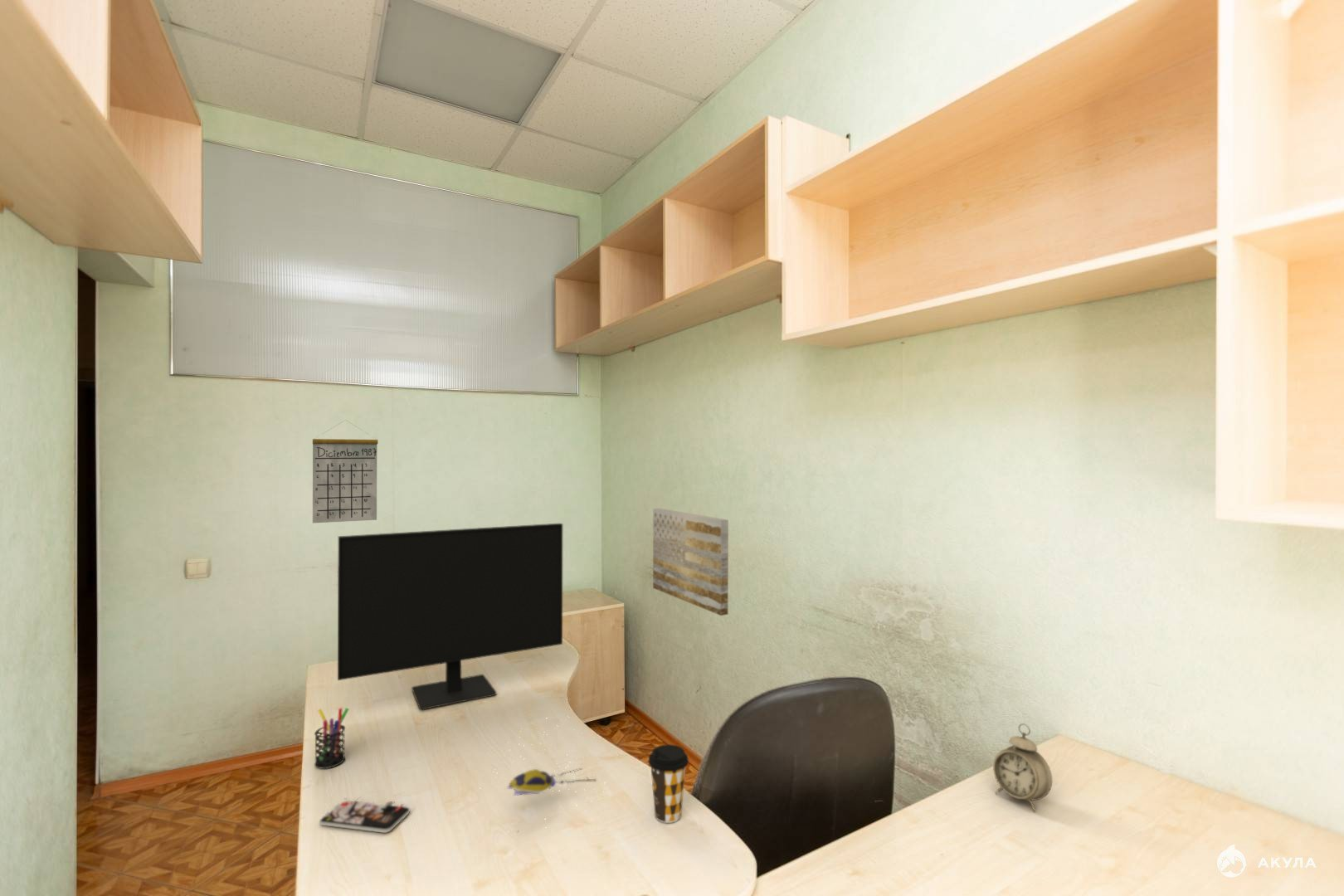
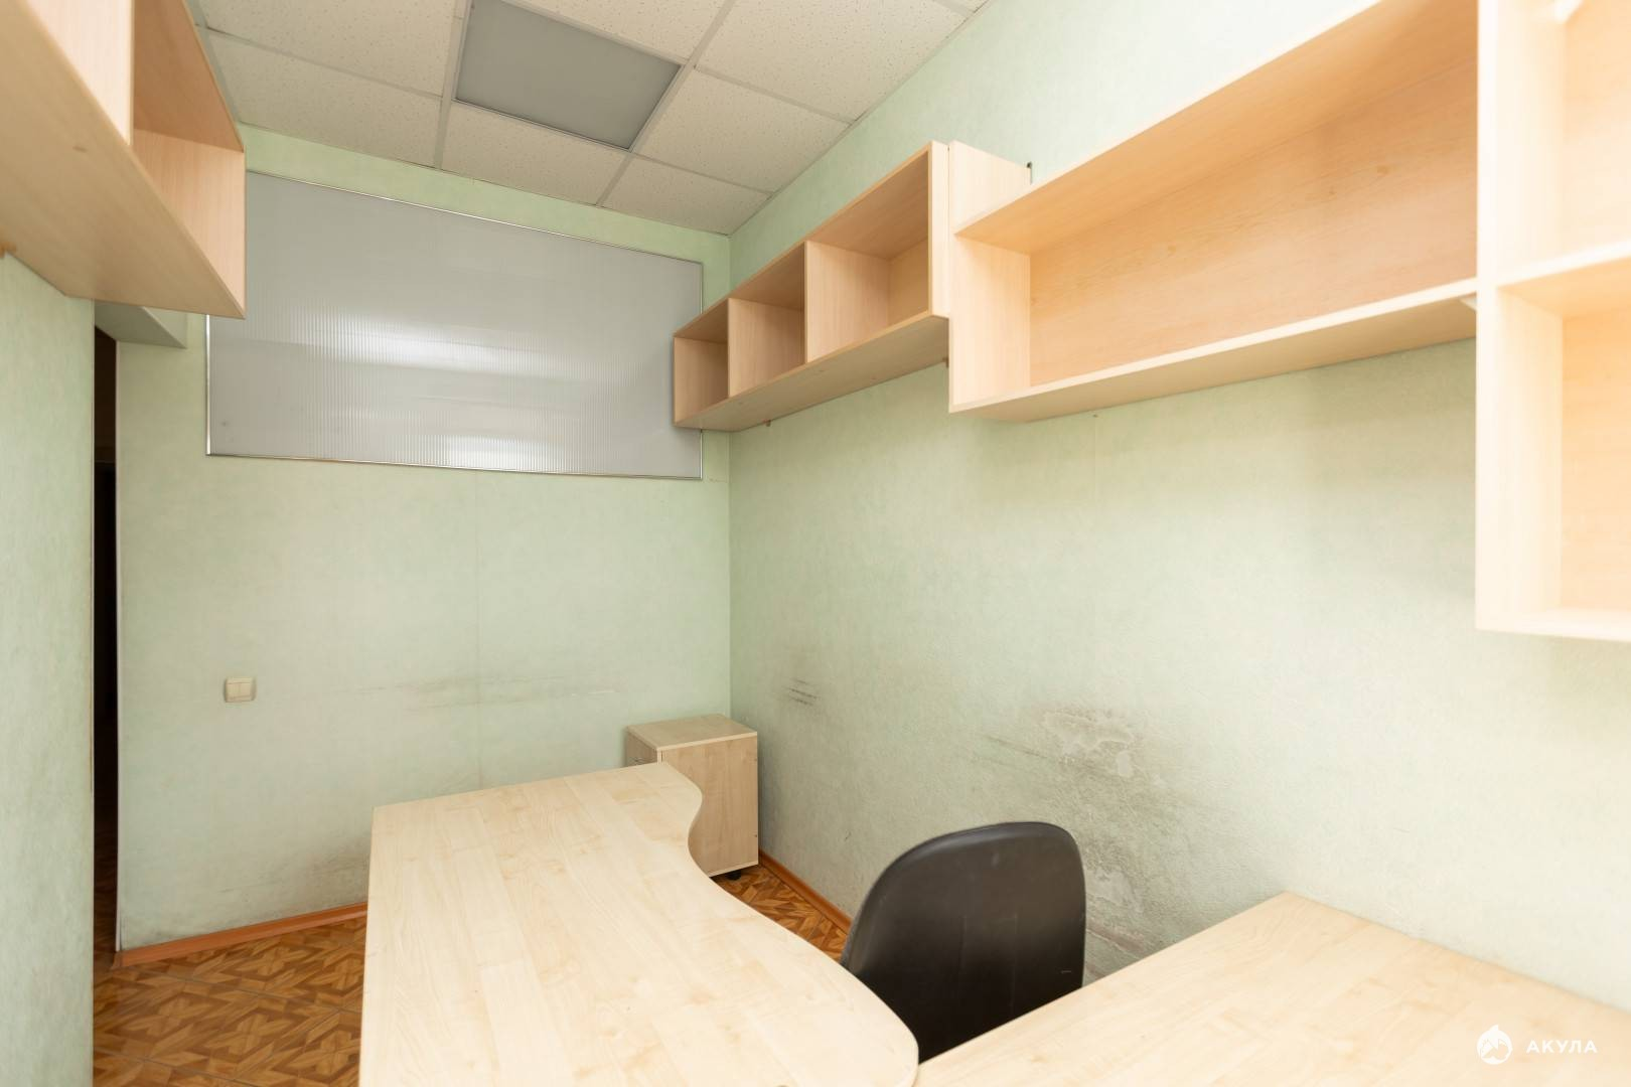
- alarm clock (1020, 762)
- wall art (687, 557)
- calendar (345, 470)
- smartphone (365, 811)
- computer mouse (538, 770)
- pen holder (334, 733)
- coffee cup (668, 783)
- monitor (455, 609)
